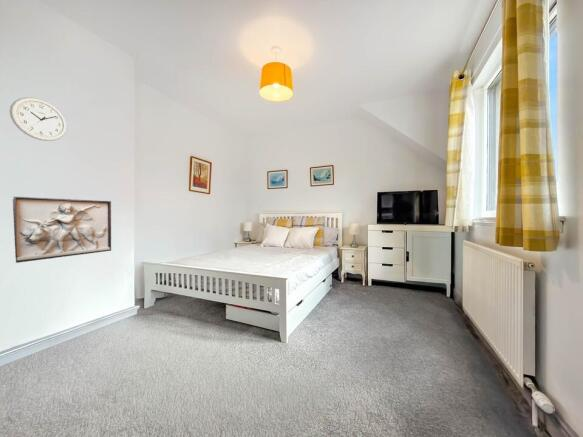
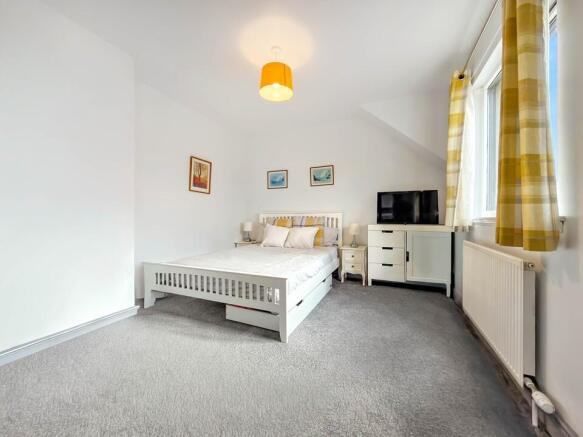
- wall clock (41, 119)
- wall relief (69, 227)
